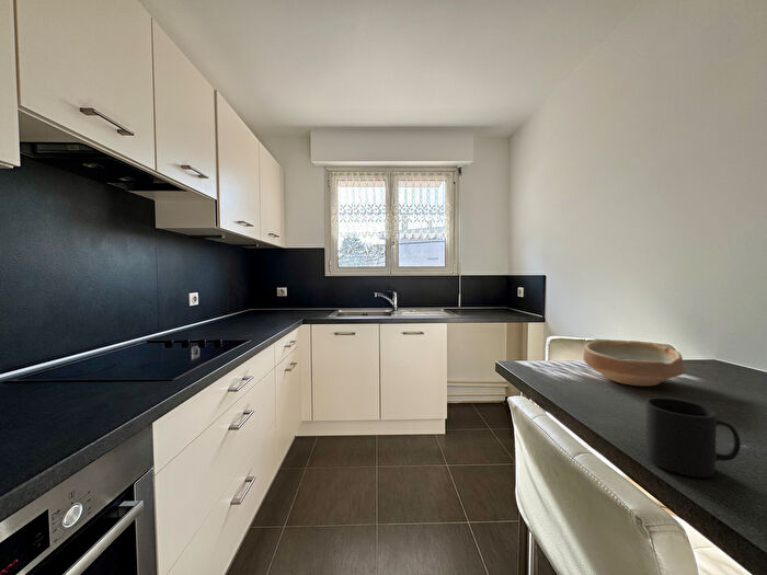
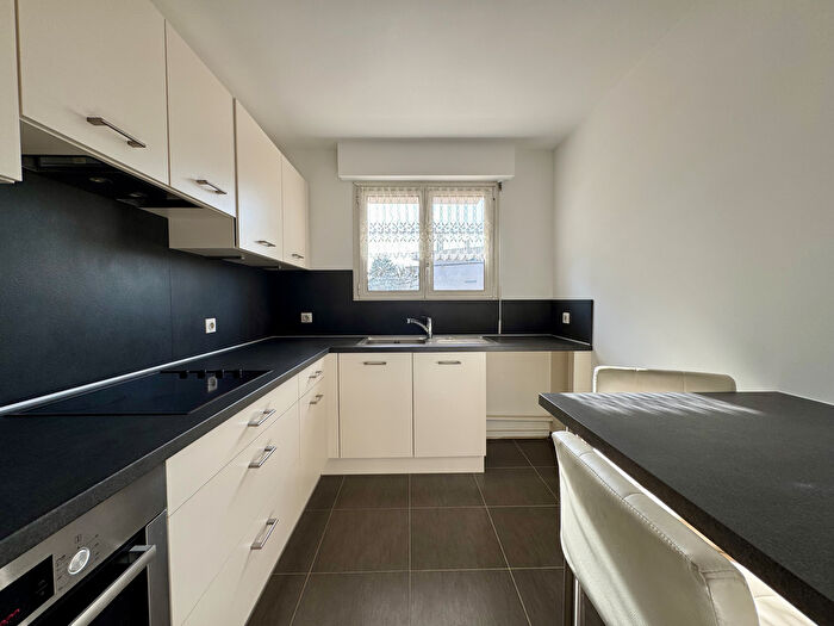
- bowl (630, 363)
- mug (690, 437)
